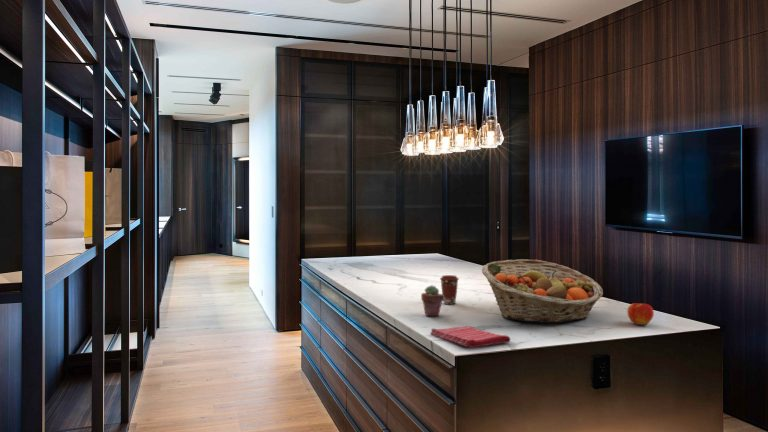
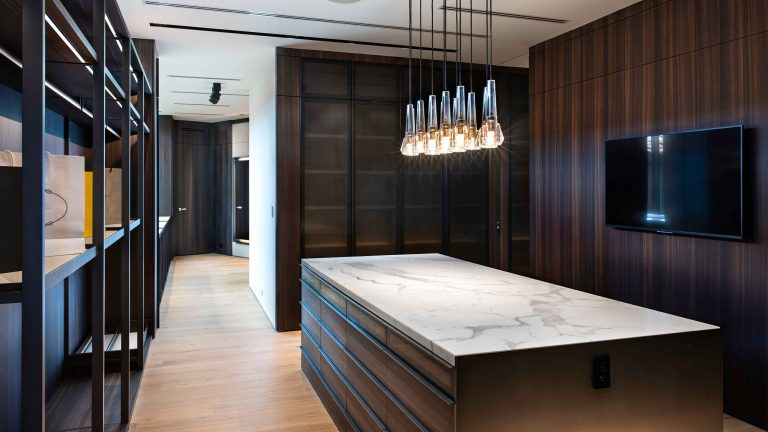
- apple (640, 313)
- coffee cup (449, 289)
- dish towel (469, 334)
- potted succulent (432, 300)
- fruit basket (541, 288)
